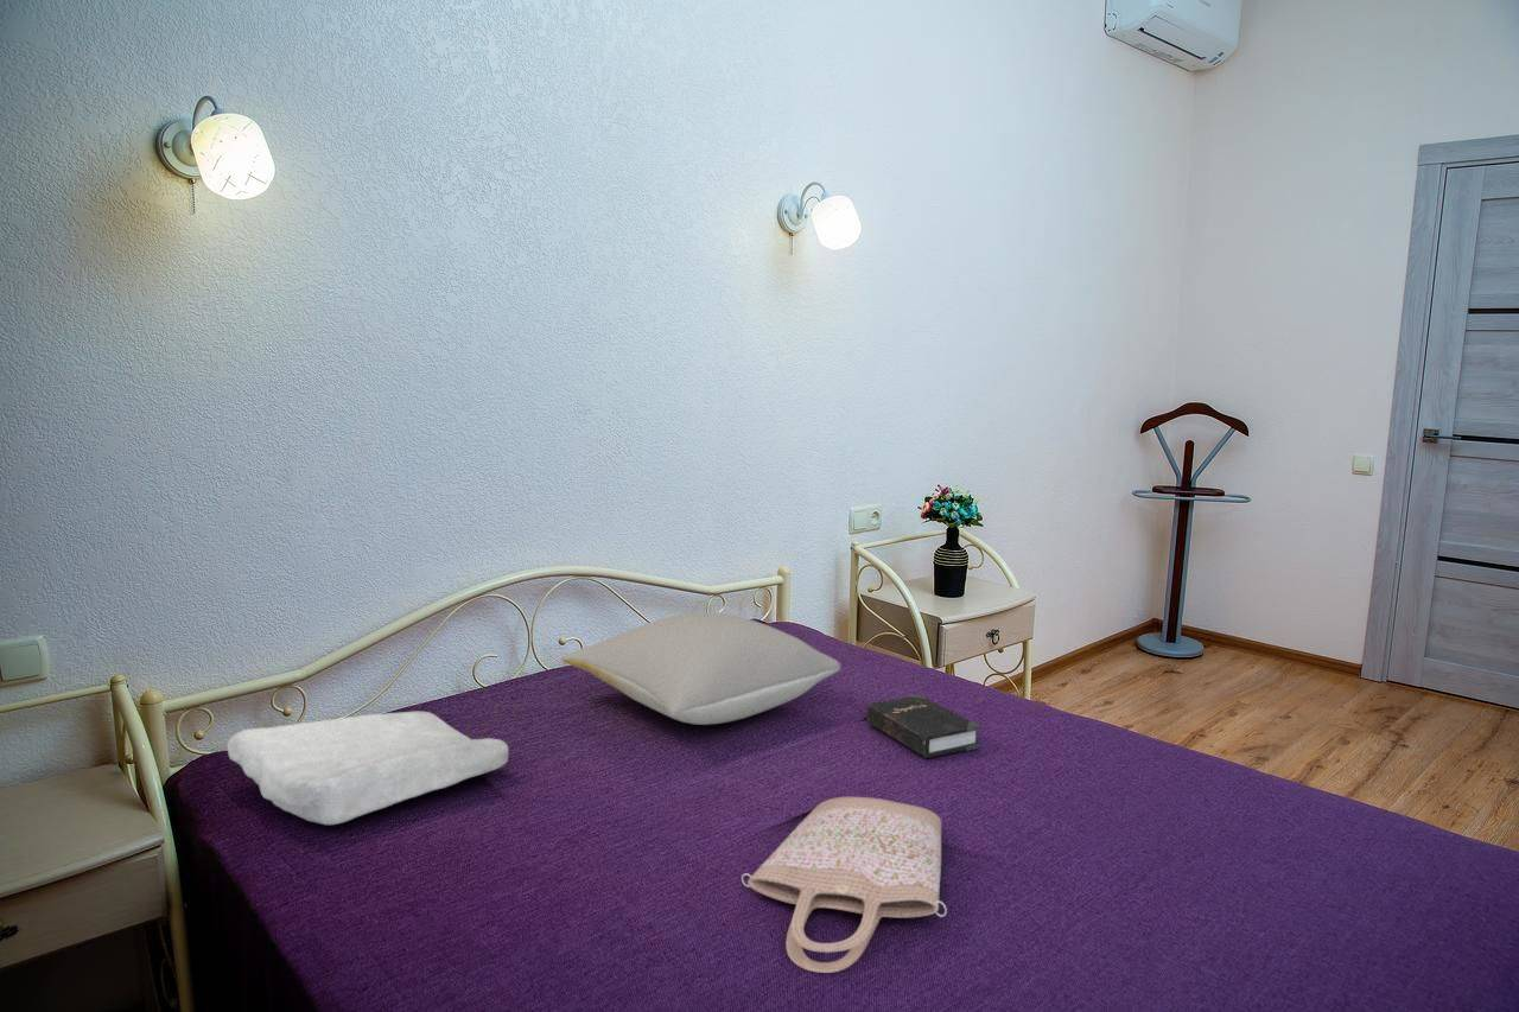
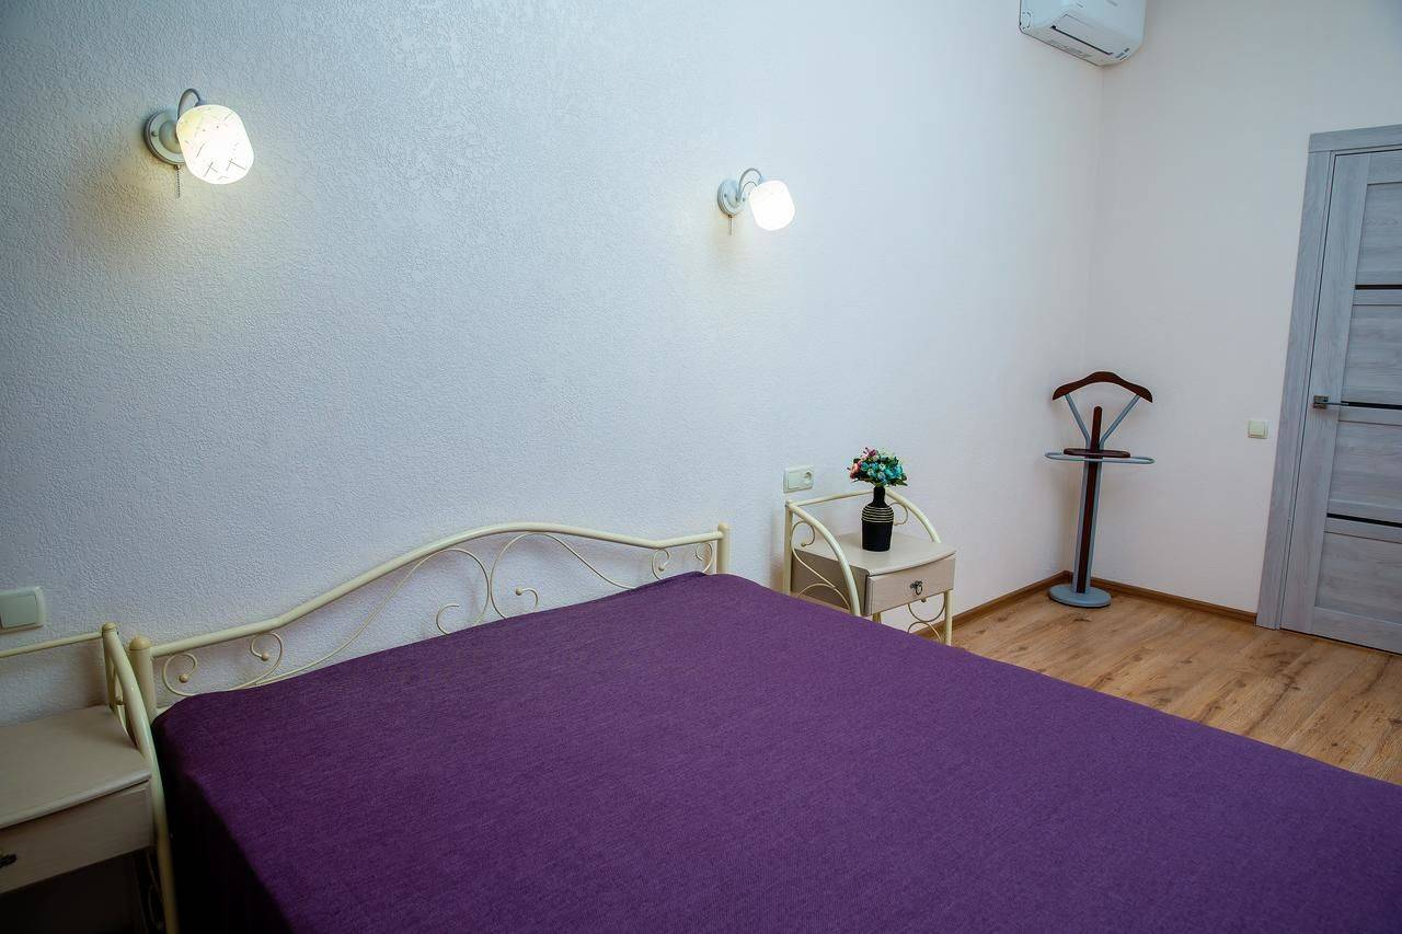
- pillow (699, 662)
- shopping bag (849, 868)
- soap bar (369, 758)
- hardback book (921, 725)
